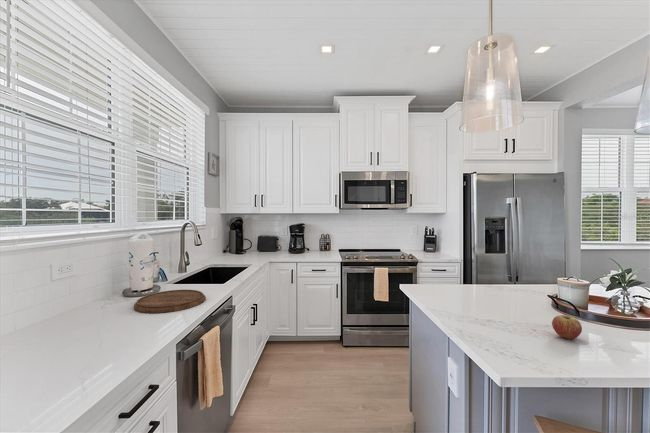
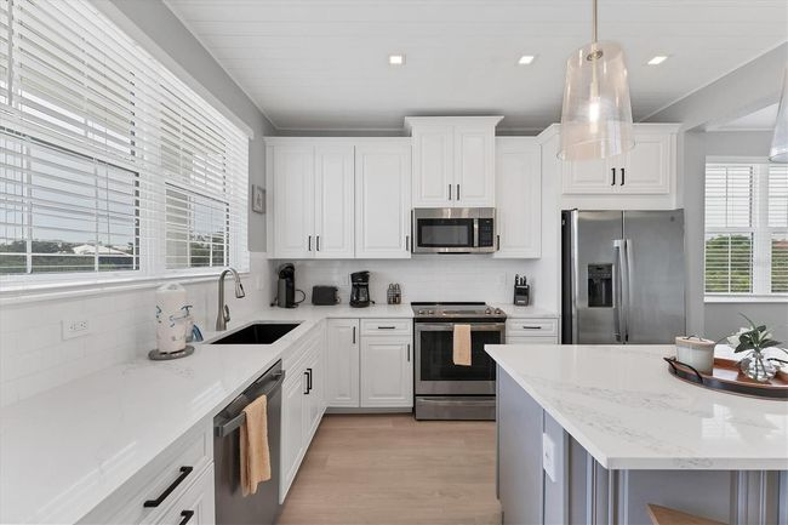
- cutting board (171, 299)
- fruit (566, 326)
